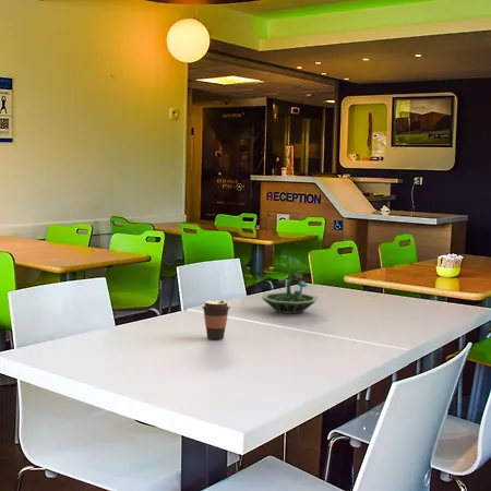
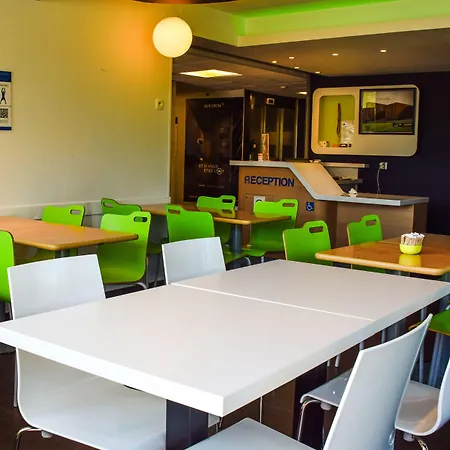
- coffee cup (215, 320)
- terrarium (288, 266)
